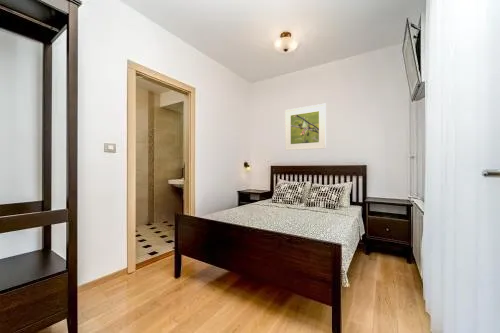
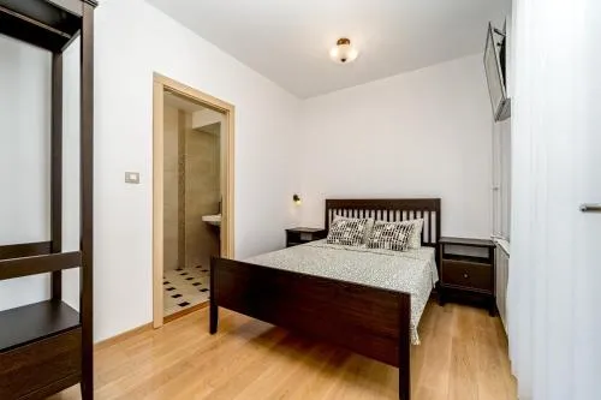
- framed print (304, 128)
